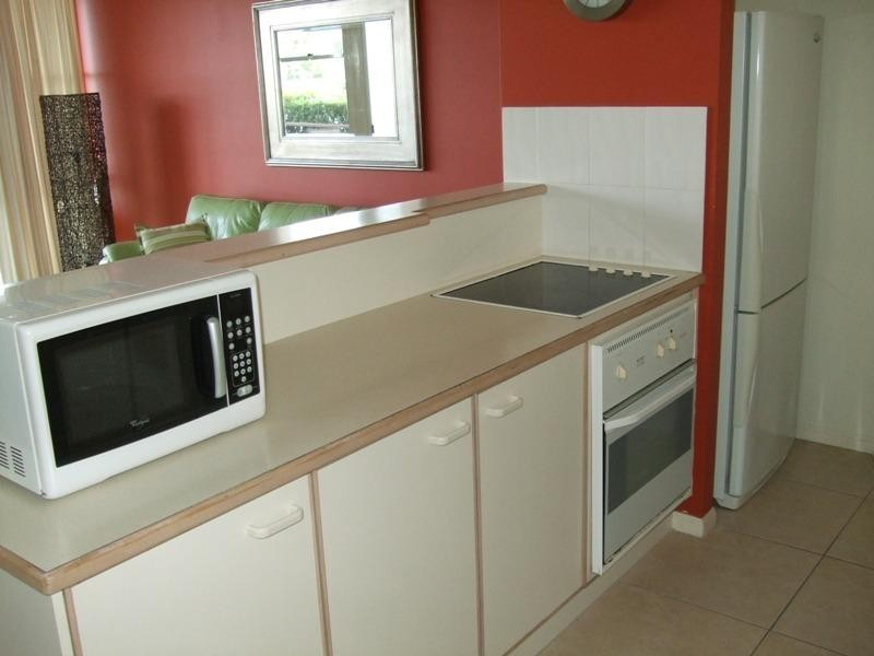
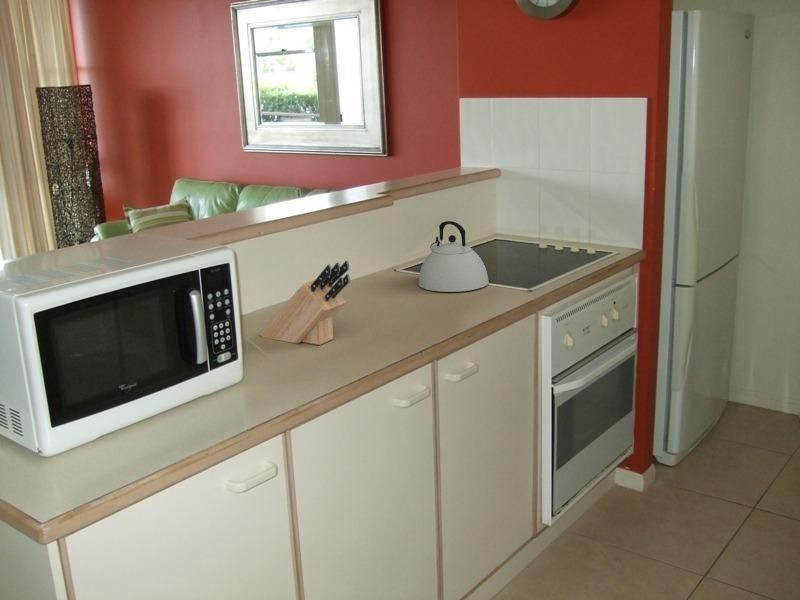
+ kettle (451, 252)
+ knife block (306, 299)
